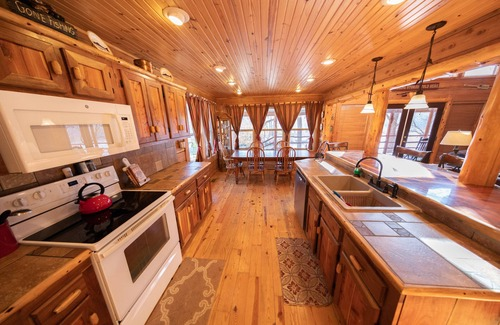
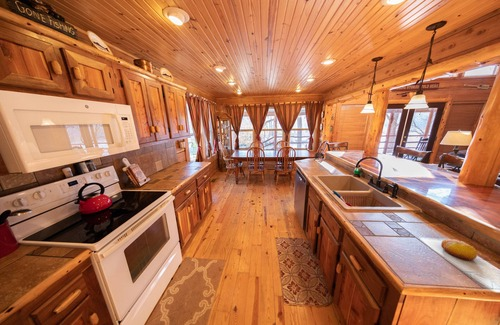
+ fruit (458, 247)
